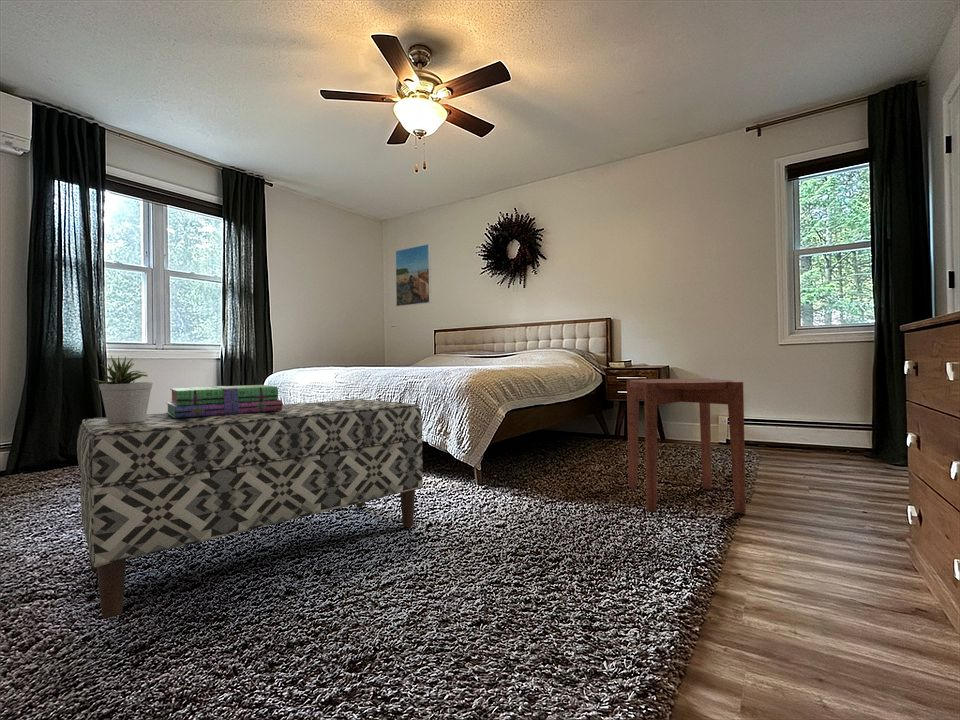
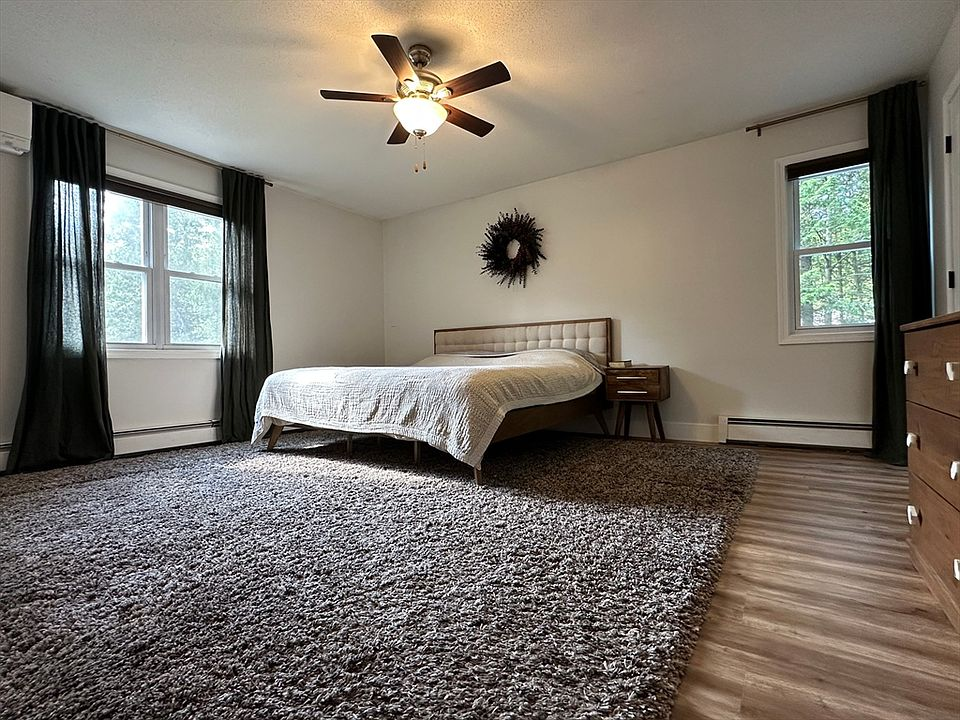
- side table (701, 439)
- bench (269, 478)
- potted plant (124, 388)
- stack of books (224, 399)
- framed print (412, 276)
